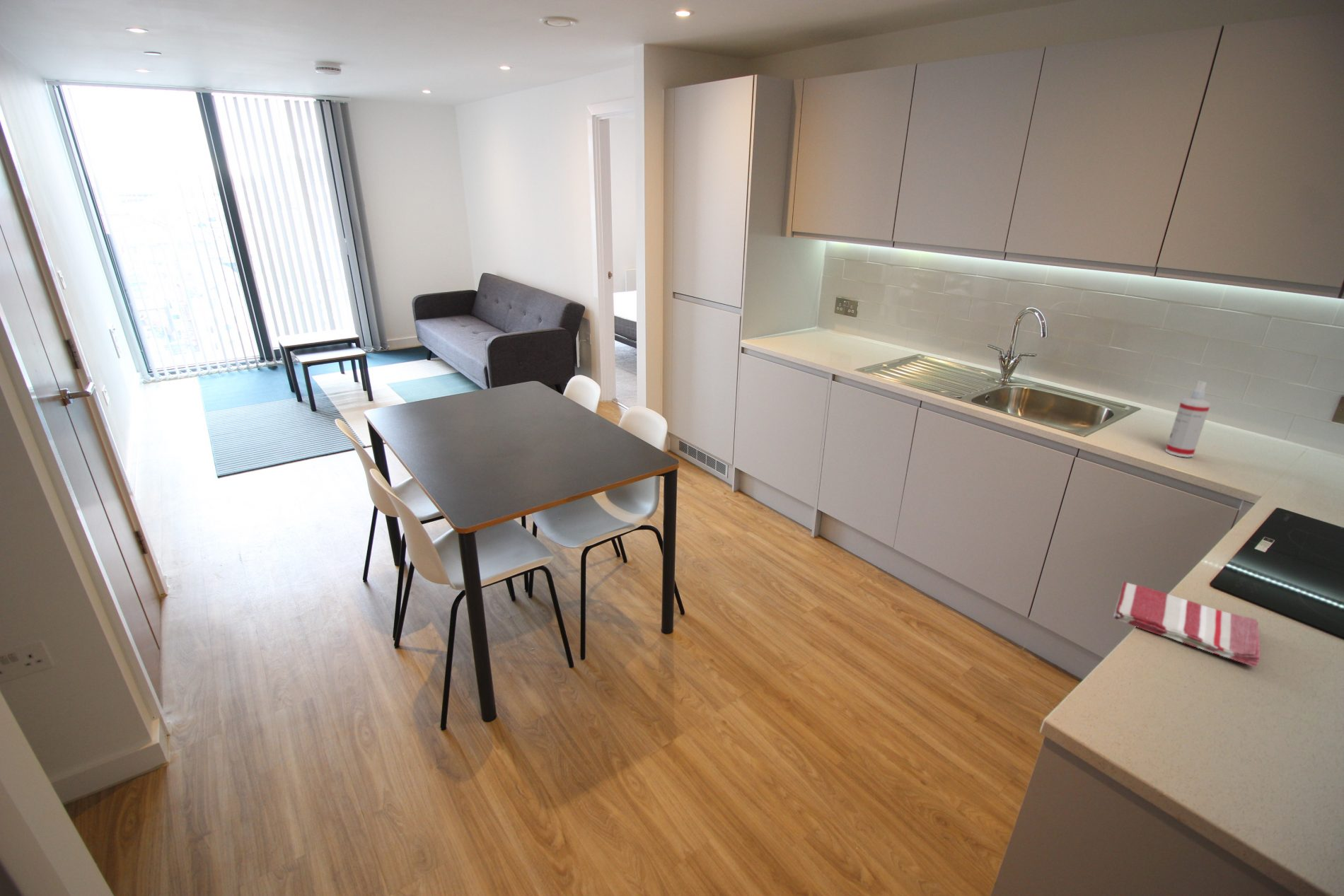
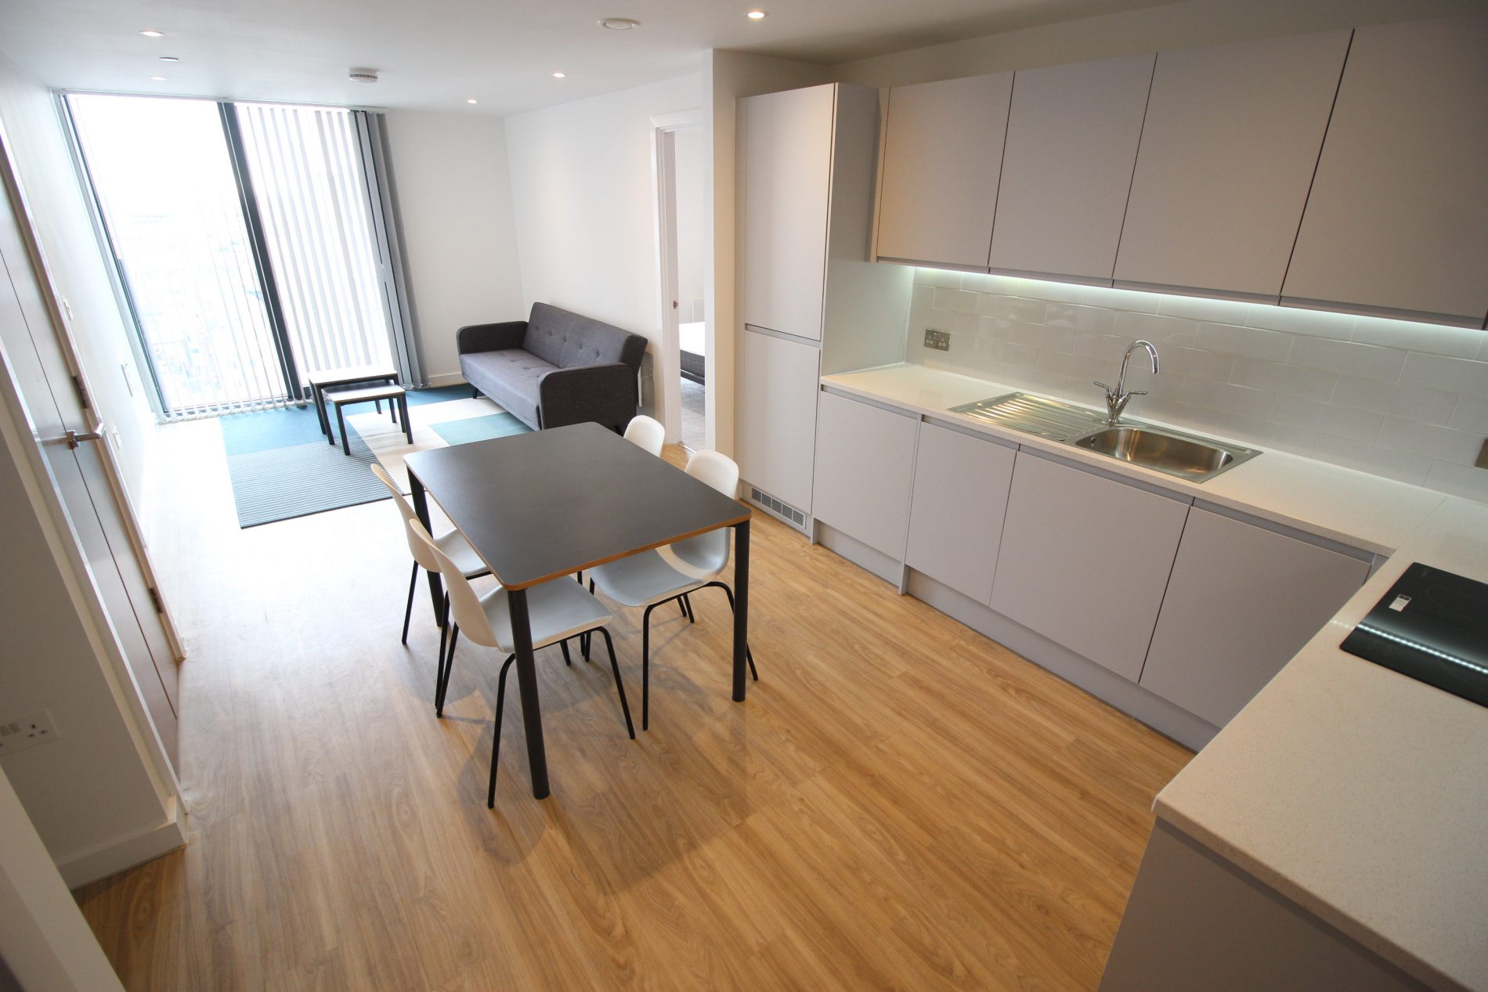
- dish towel (1185, 618)
- spray bottle (1191, 418)
